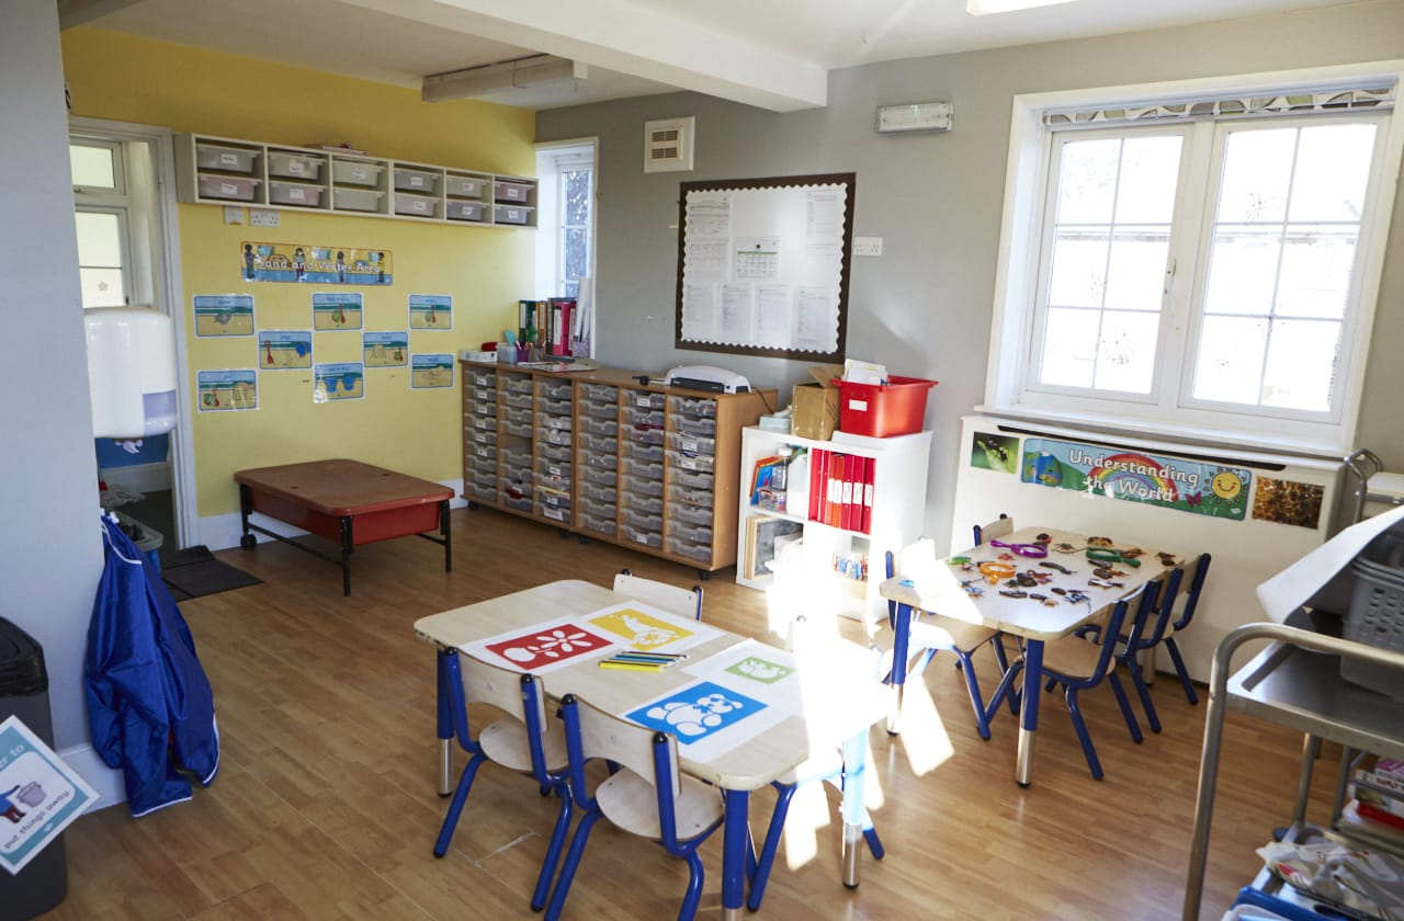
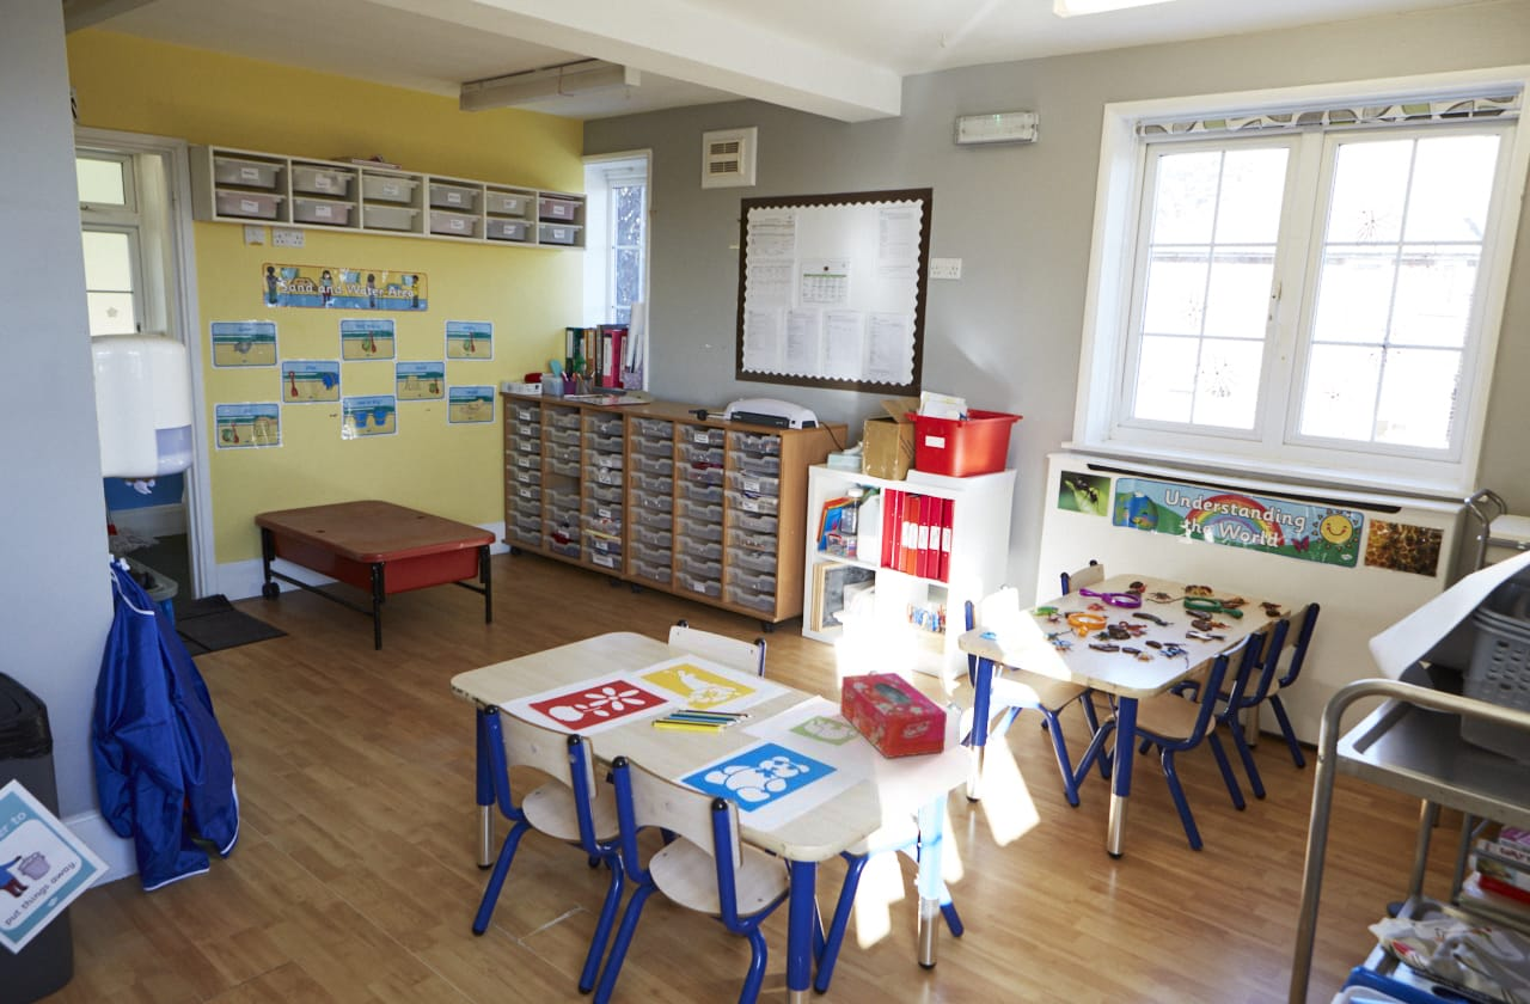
+ tissue box (891, 712)
